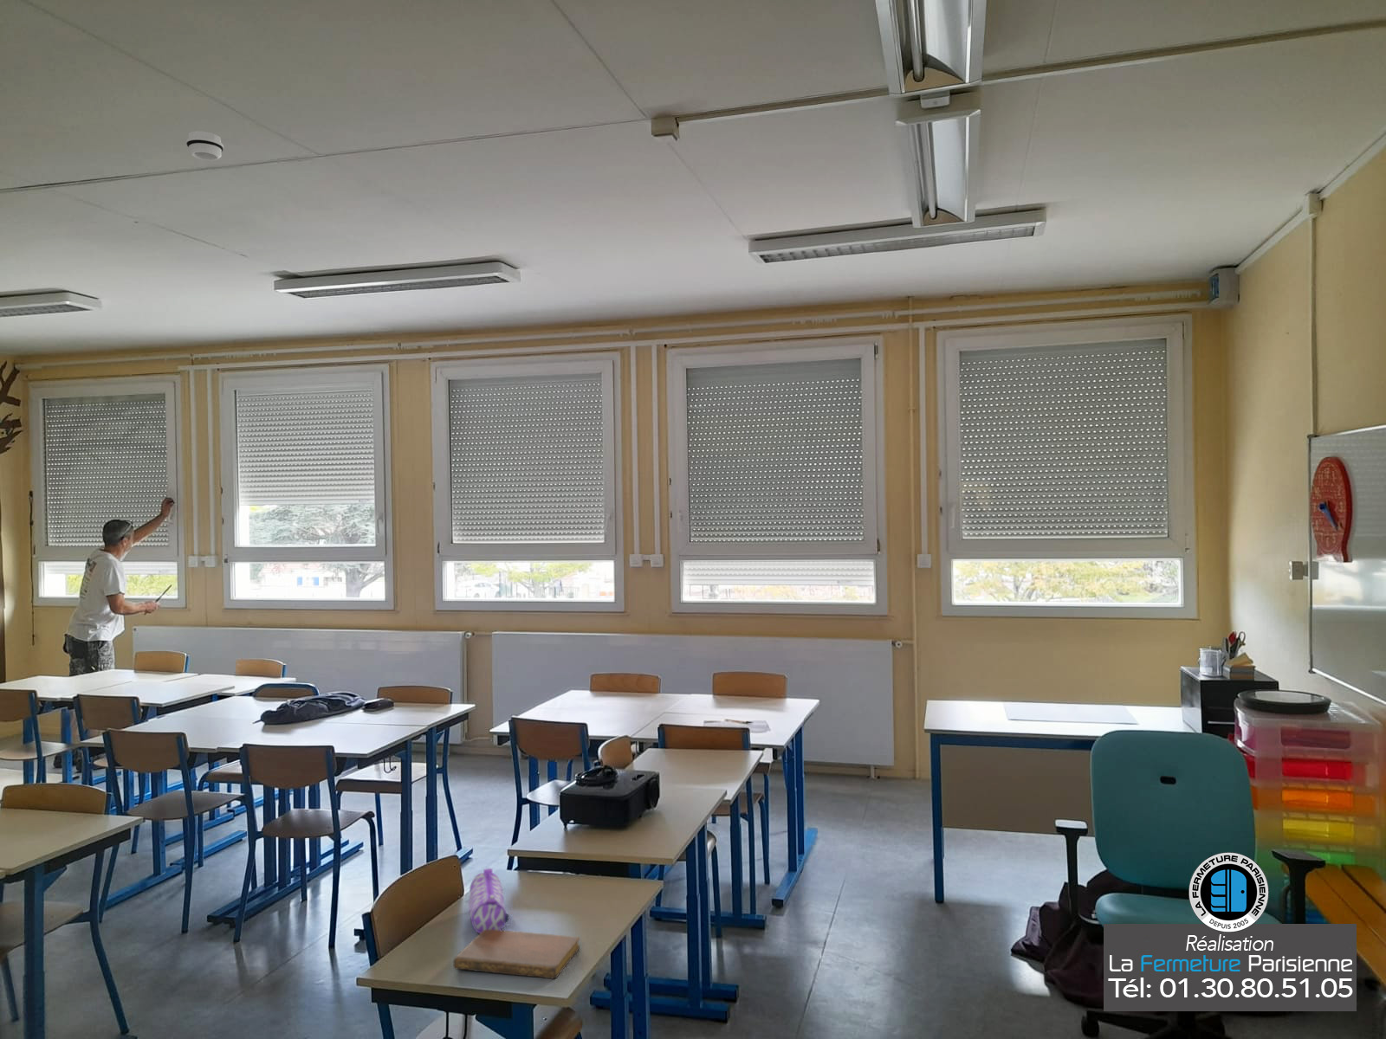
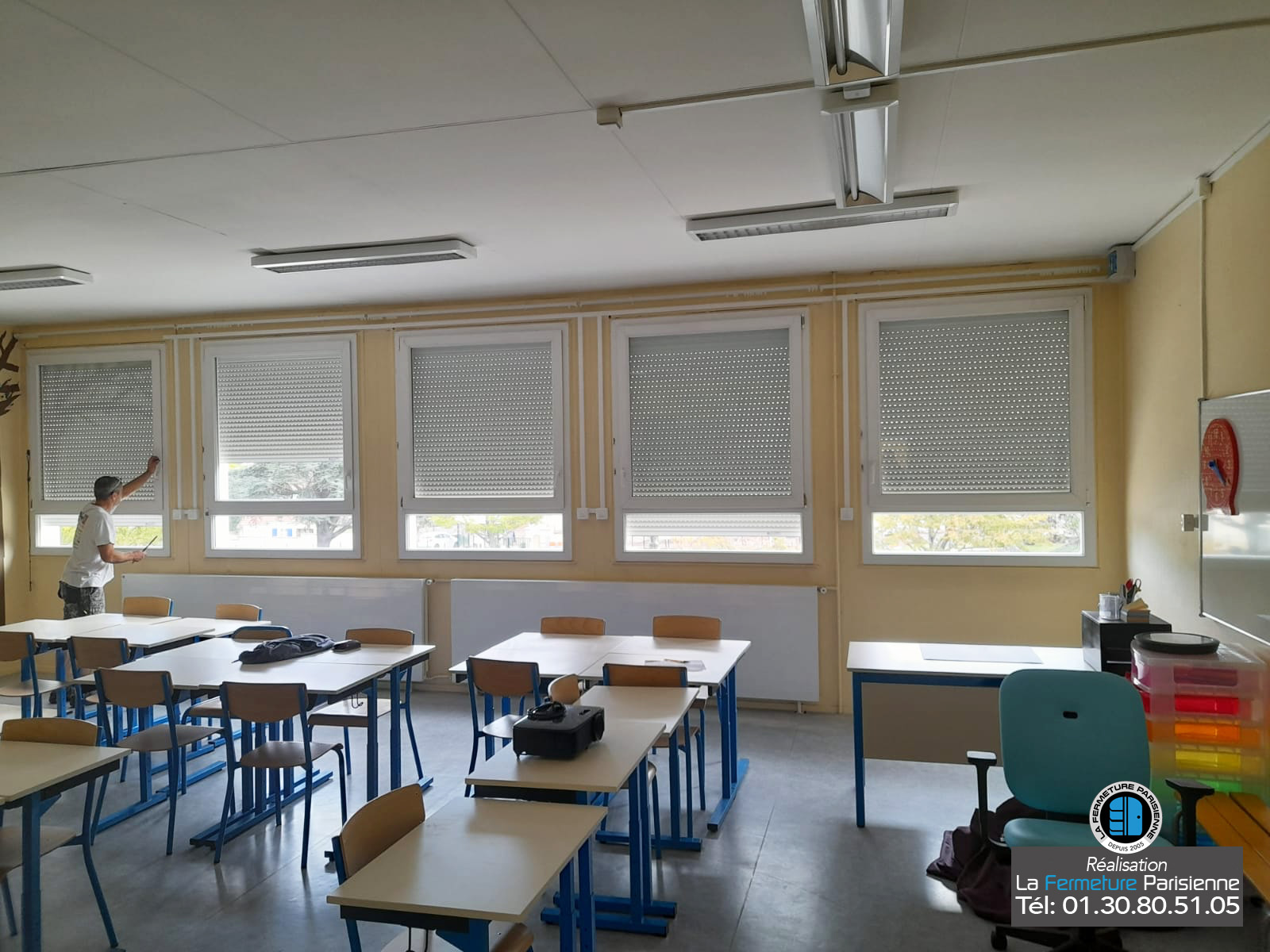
- smoke detector (204, 146)
- notebook (518, 953)
- pencil case (487, 901)
